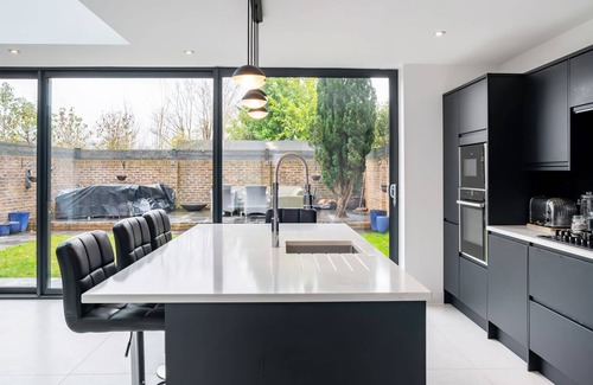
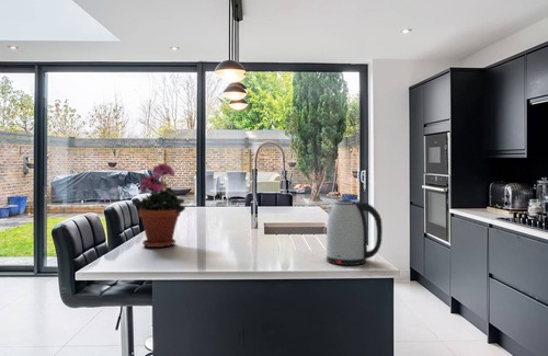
+ potted plant (159, 204)
+ kettle (353, 230)
